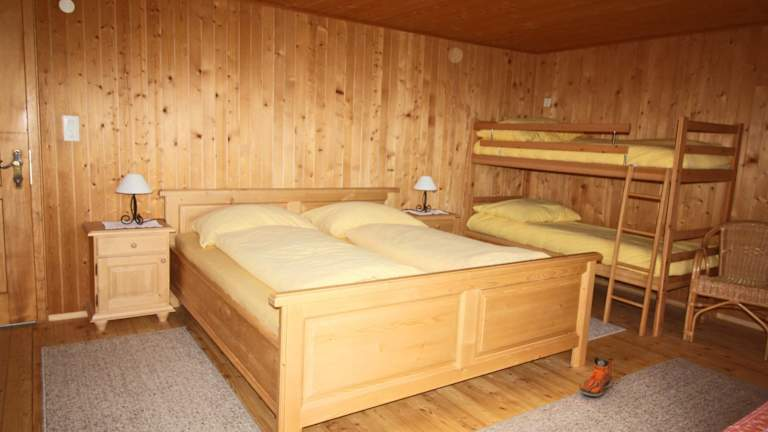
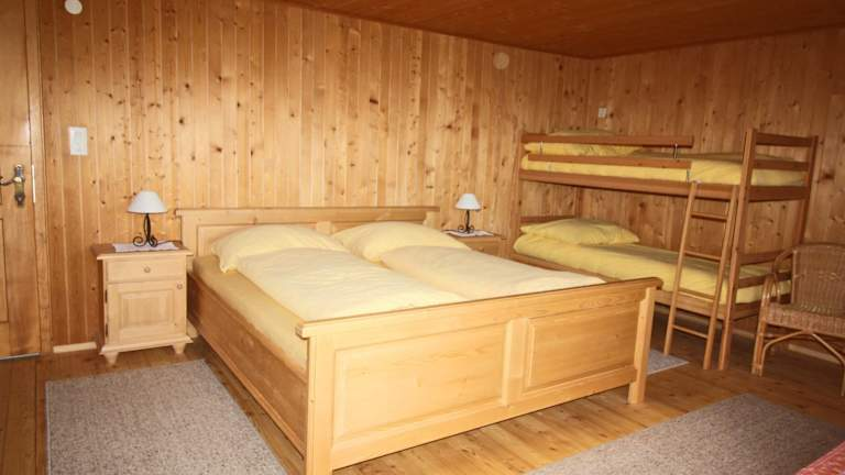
- sneaker (596, 374)
